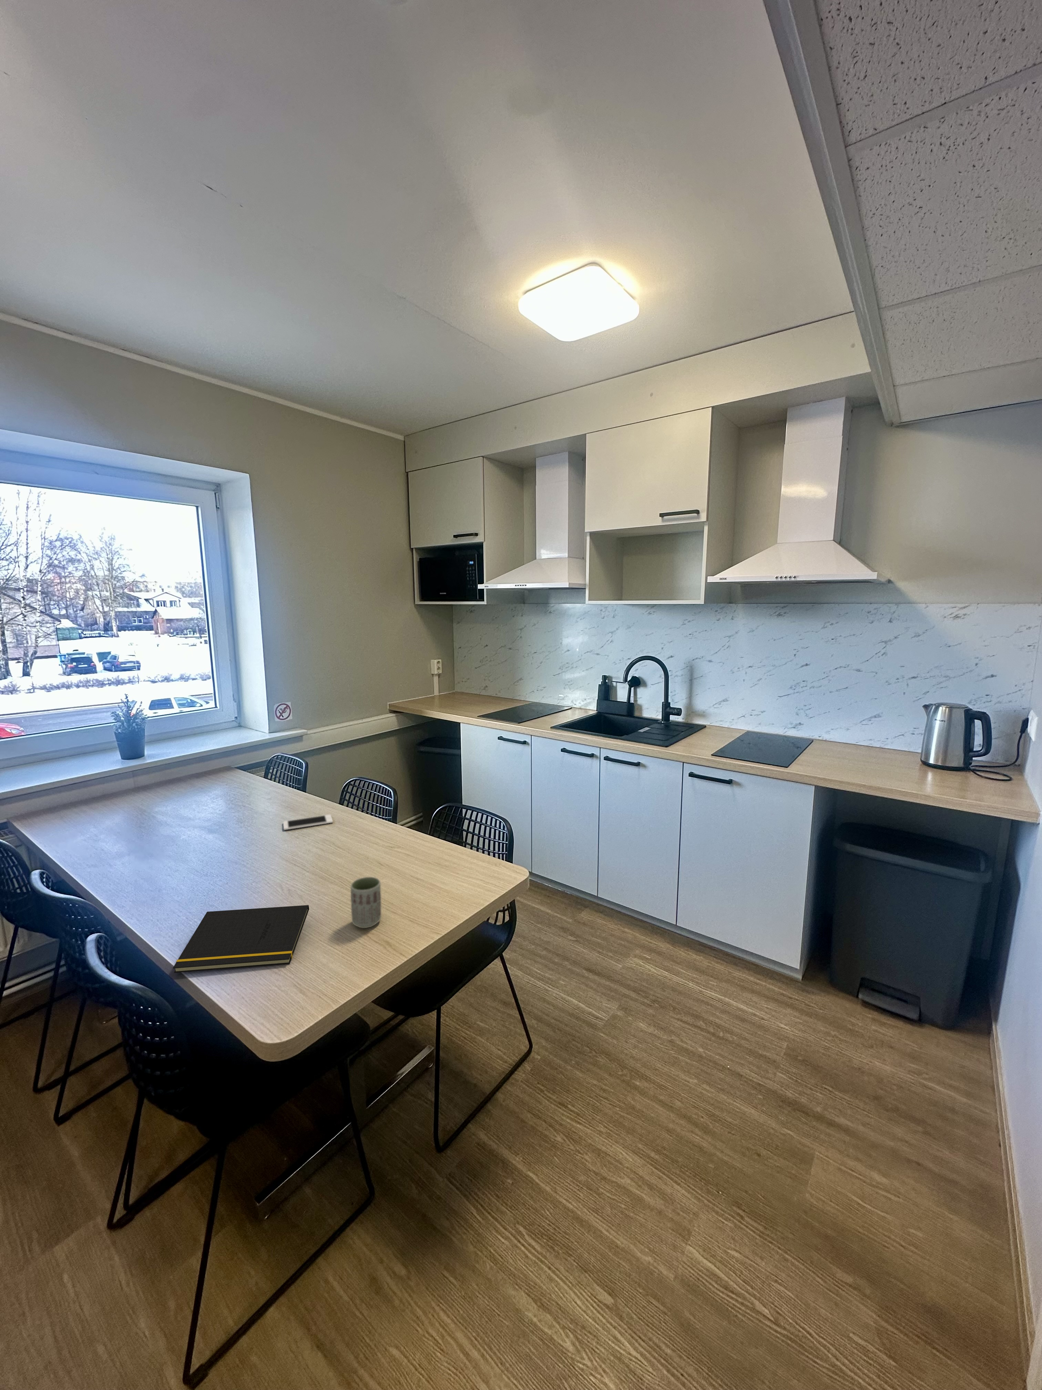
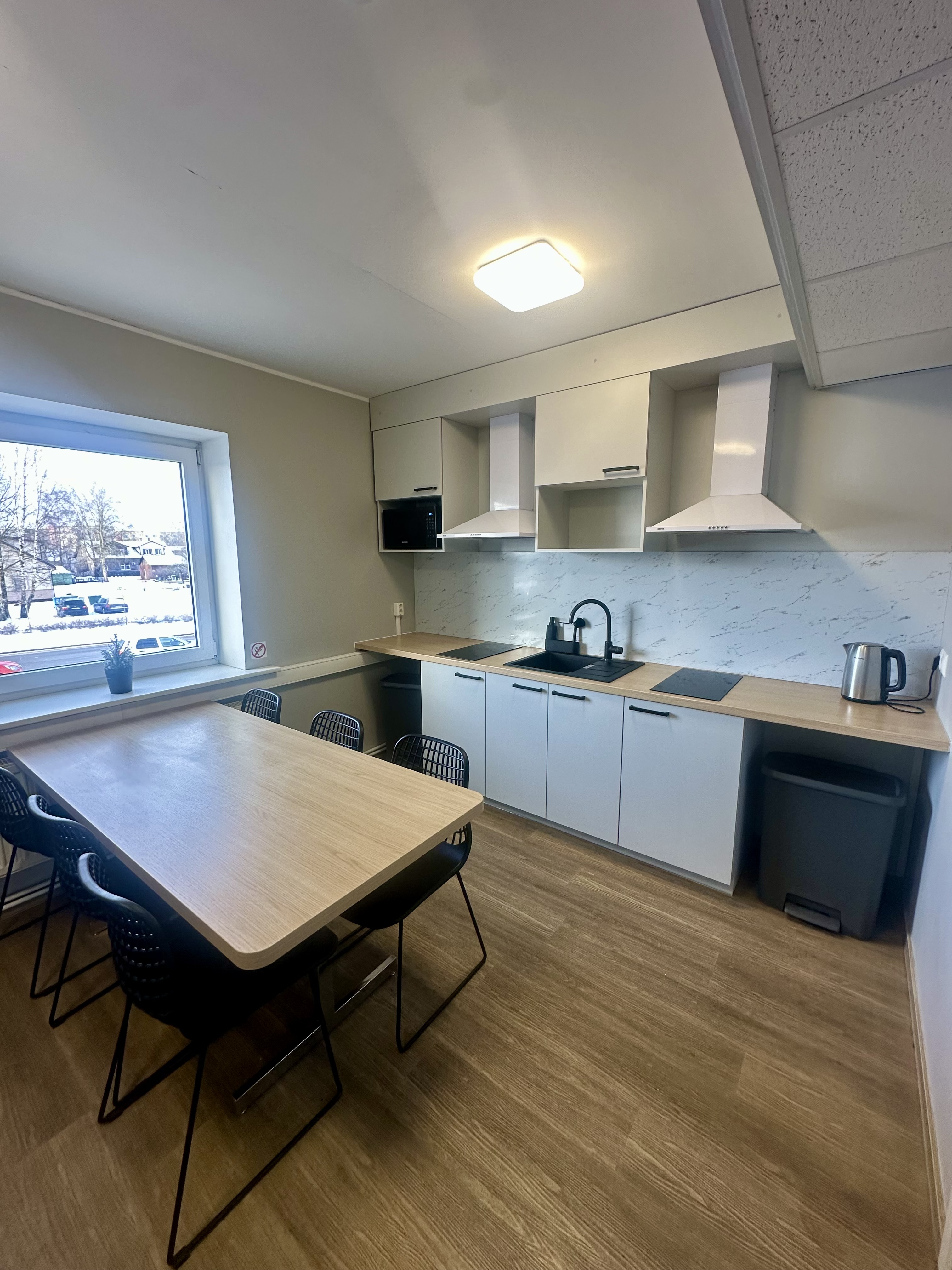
- cup (366, 903)
- notepad (246, 936)
- cell phone (308, 822)
